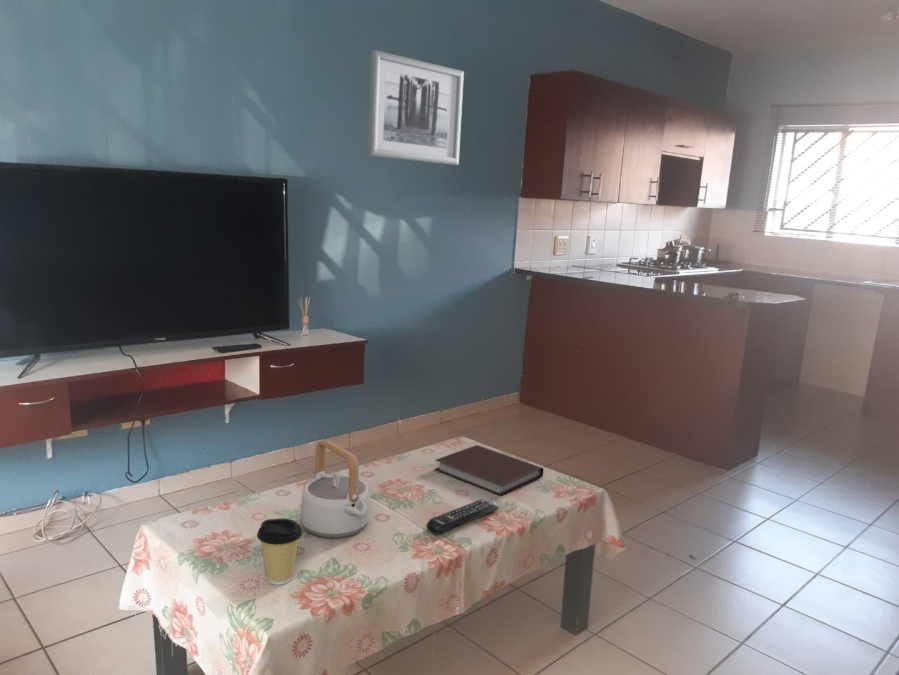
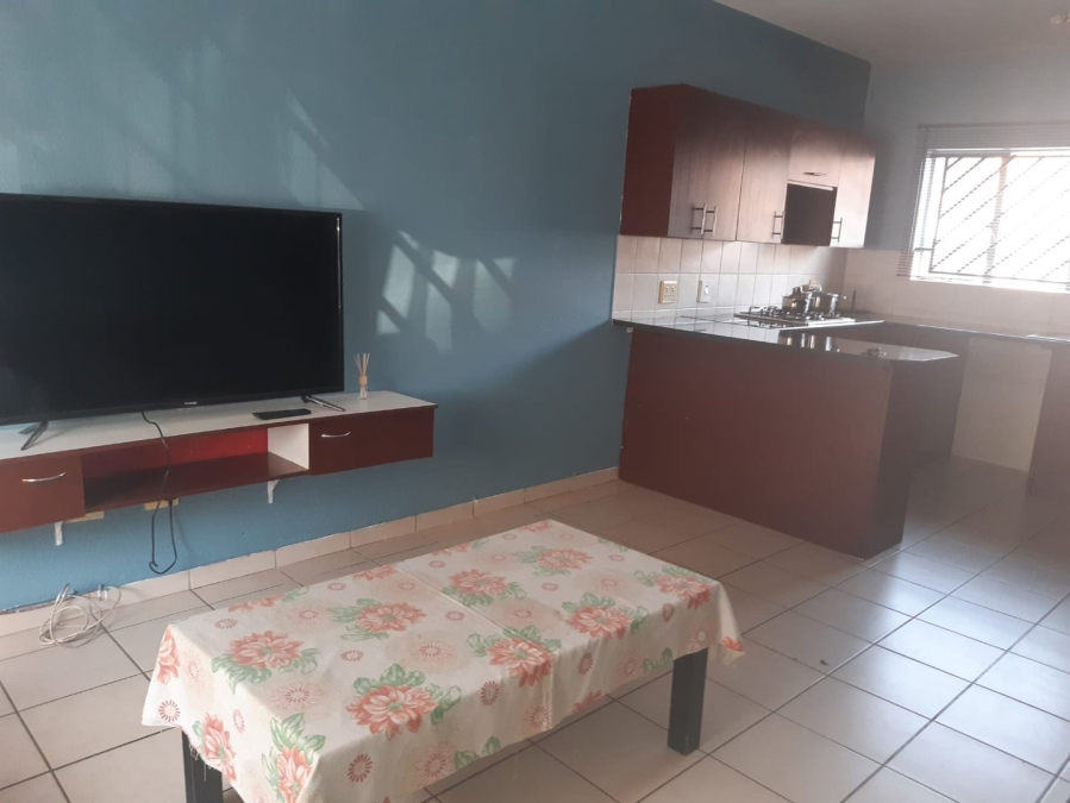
- remote control (463, 515)
- teapot (339, 489)
- notebook (488, 468)
- wall art (417, 111)
- coffee cup (279, 551)
